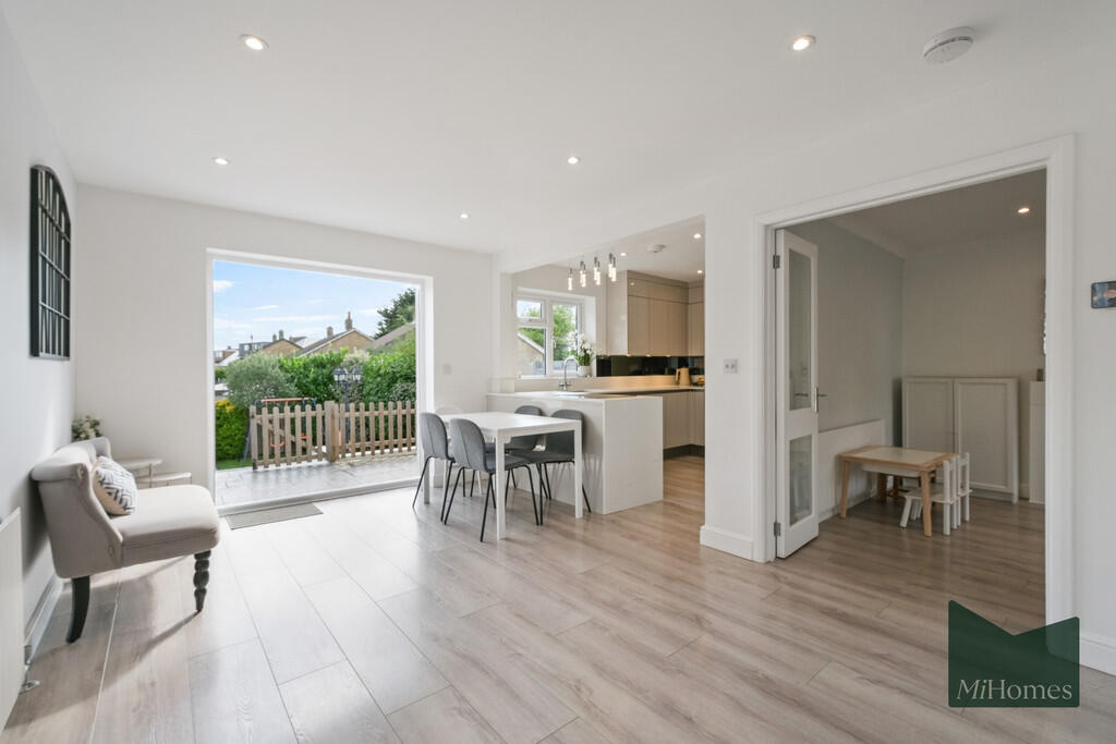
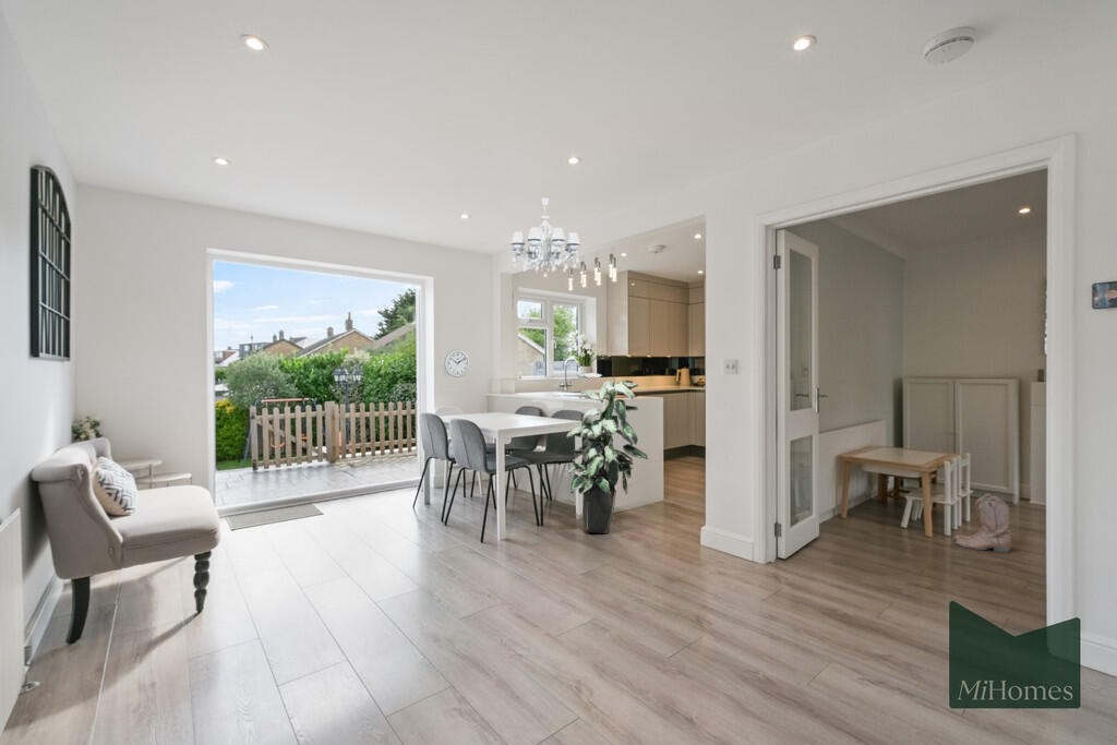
+ indoor plant (601, 450)
+ chandelier (544, 238)
+ boots (981, 520)
+ wall clock (457, 363)
